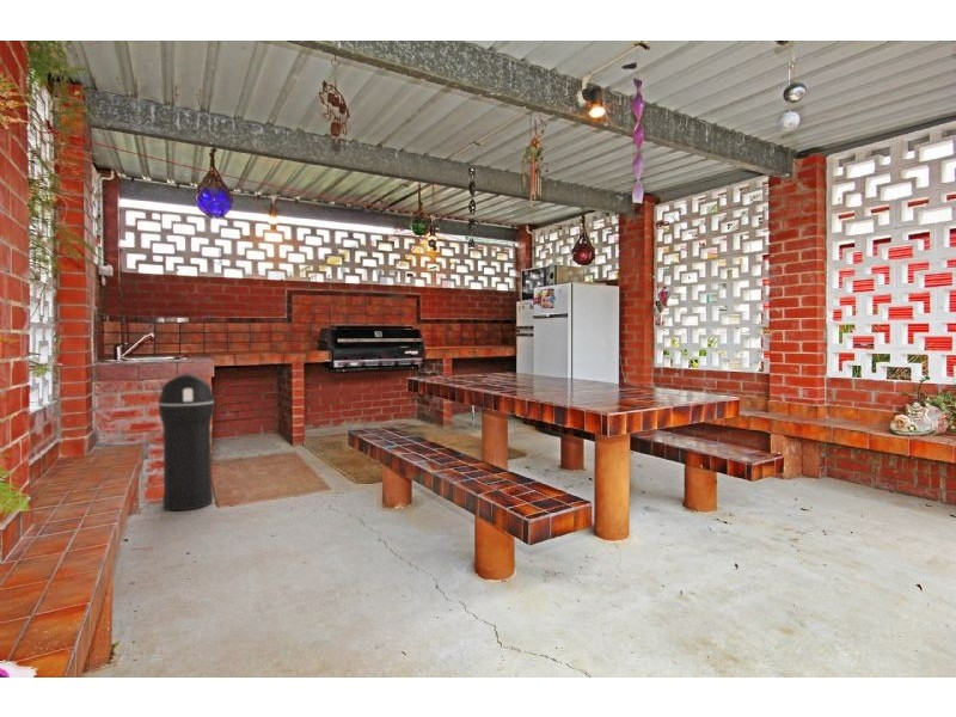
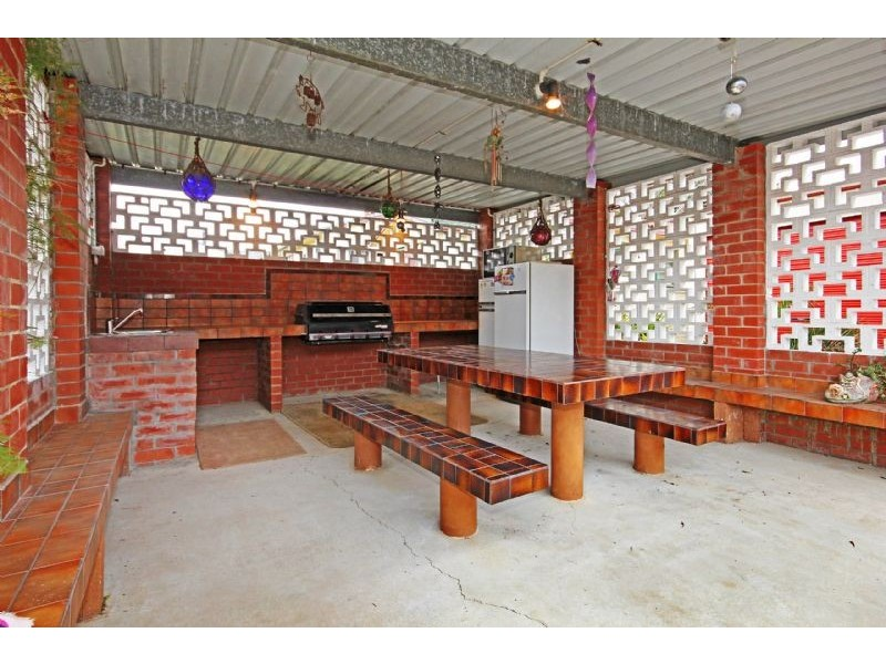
- trash can (186, 439)
